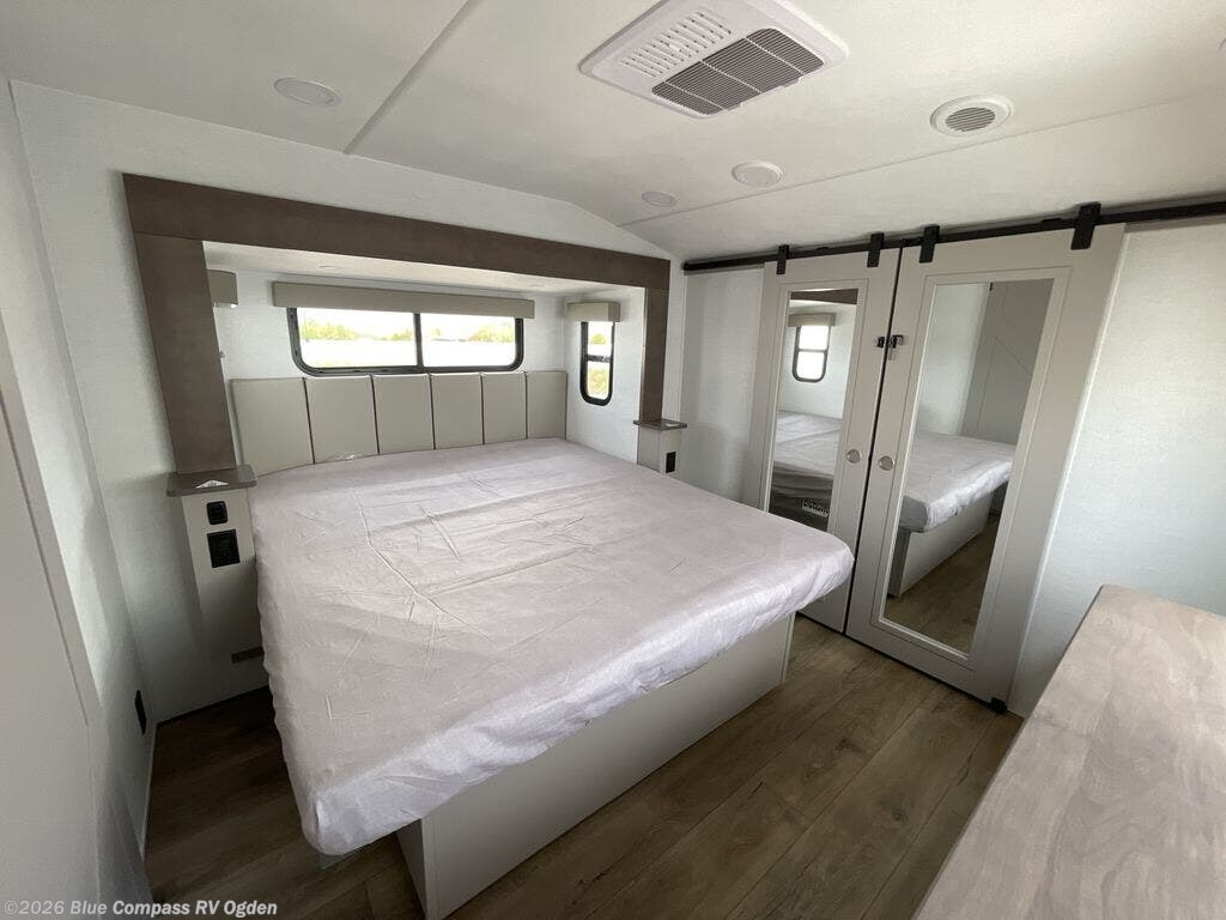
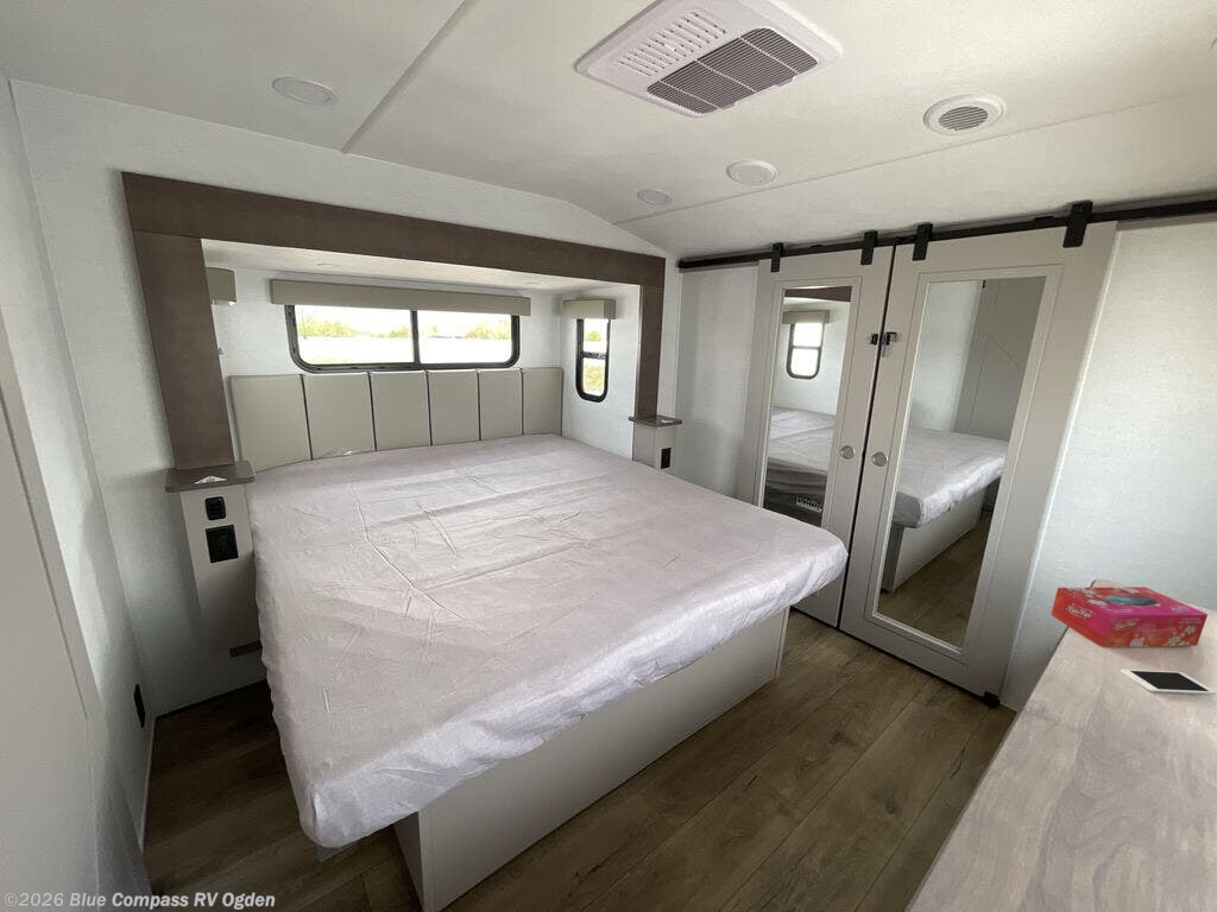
+ cell phone (1166, 682)
+ tissue box (1124, 615)
